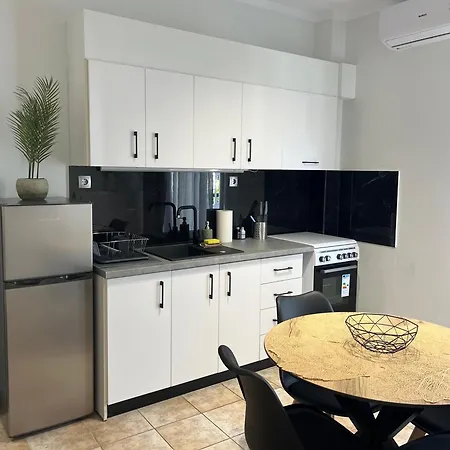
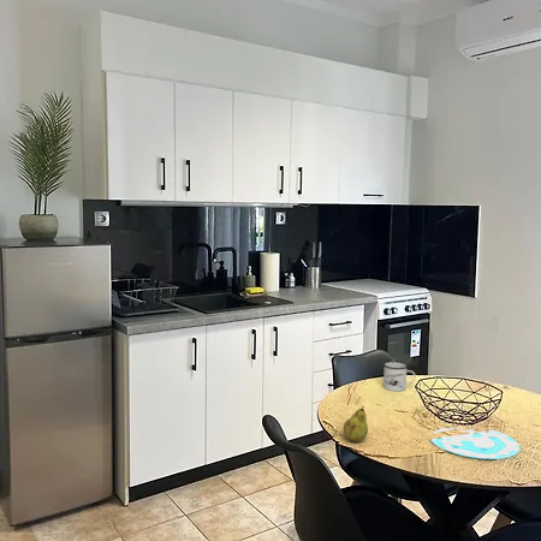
+ plate (472, 436)
+ mug (398, 376)
+ fruit (356, 422)
